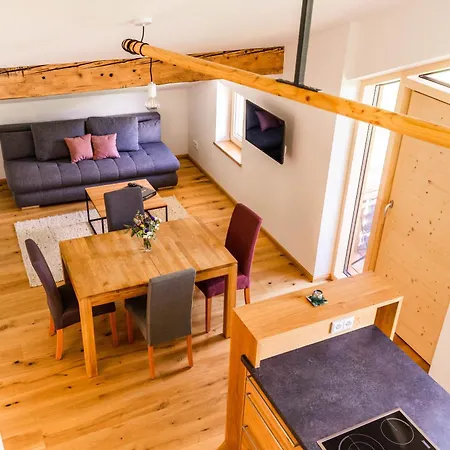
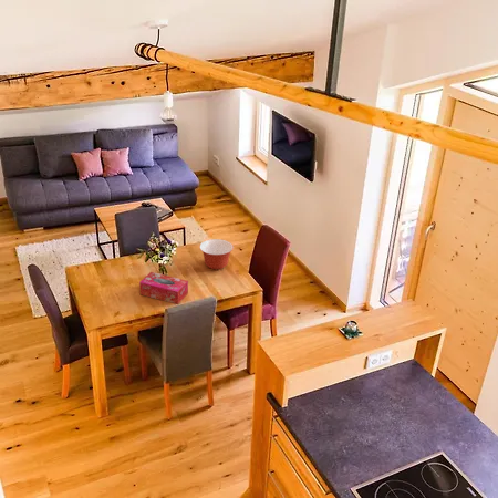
+ mixing bowl (216, 256)
+ tissue box (164, 287)
